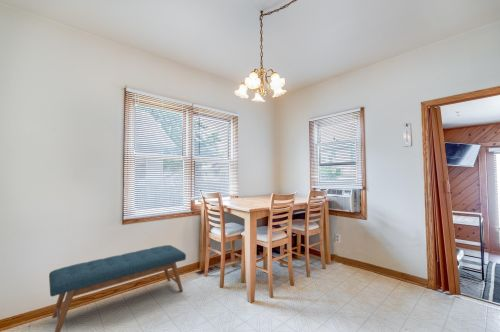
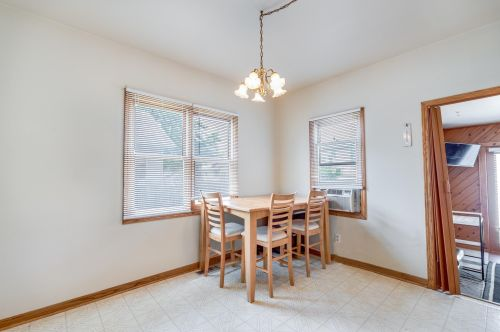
- bench (124, 280)
